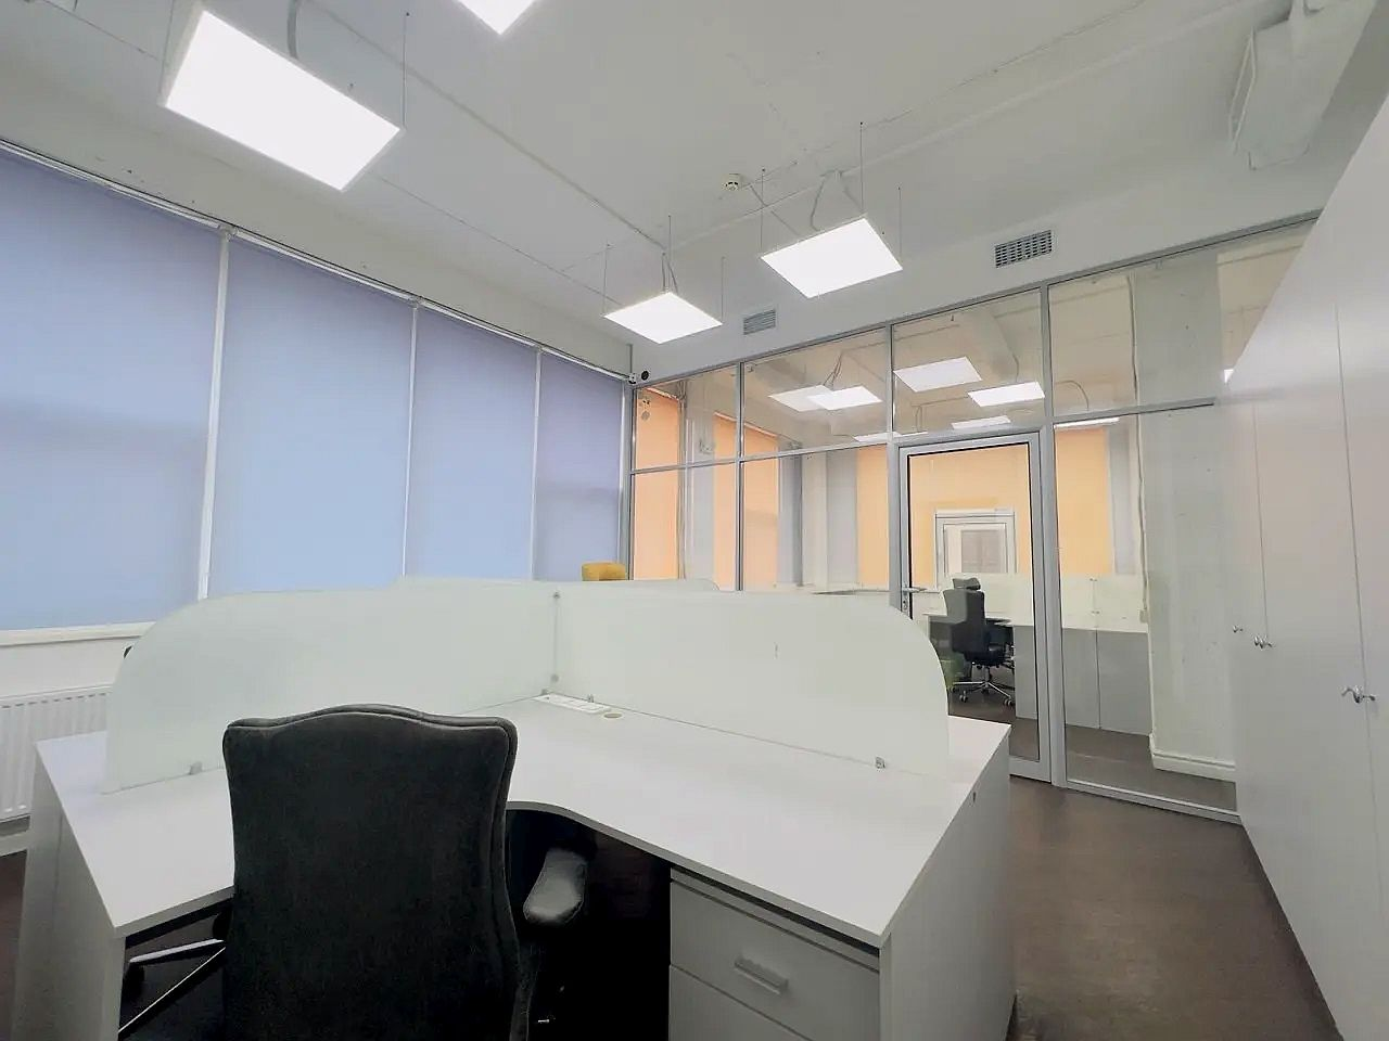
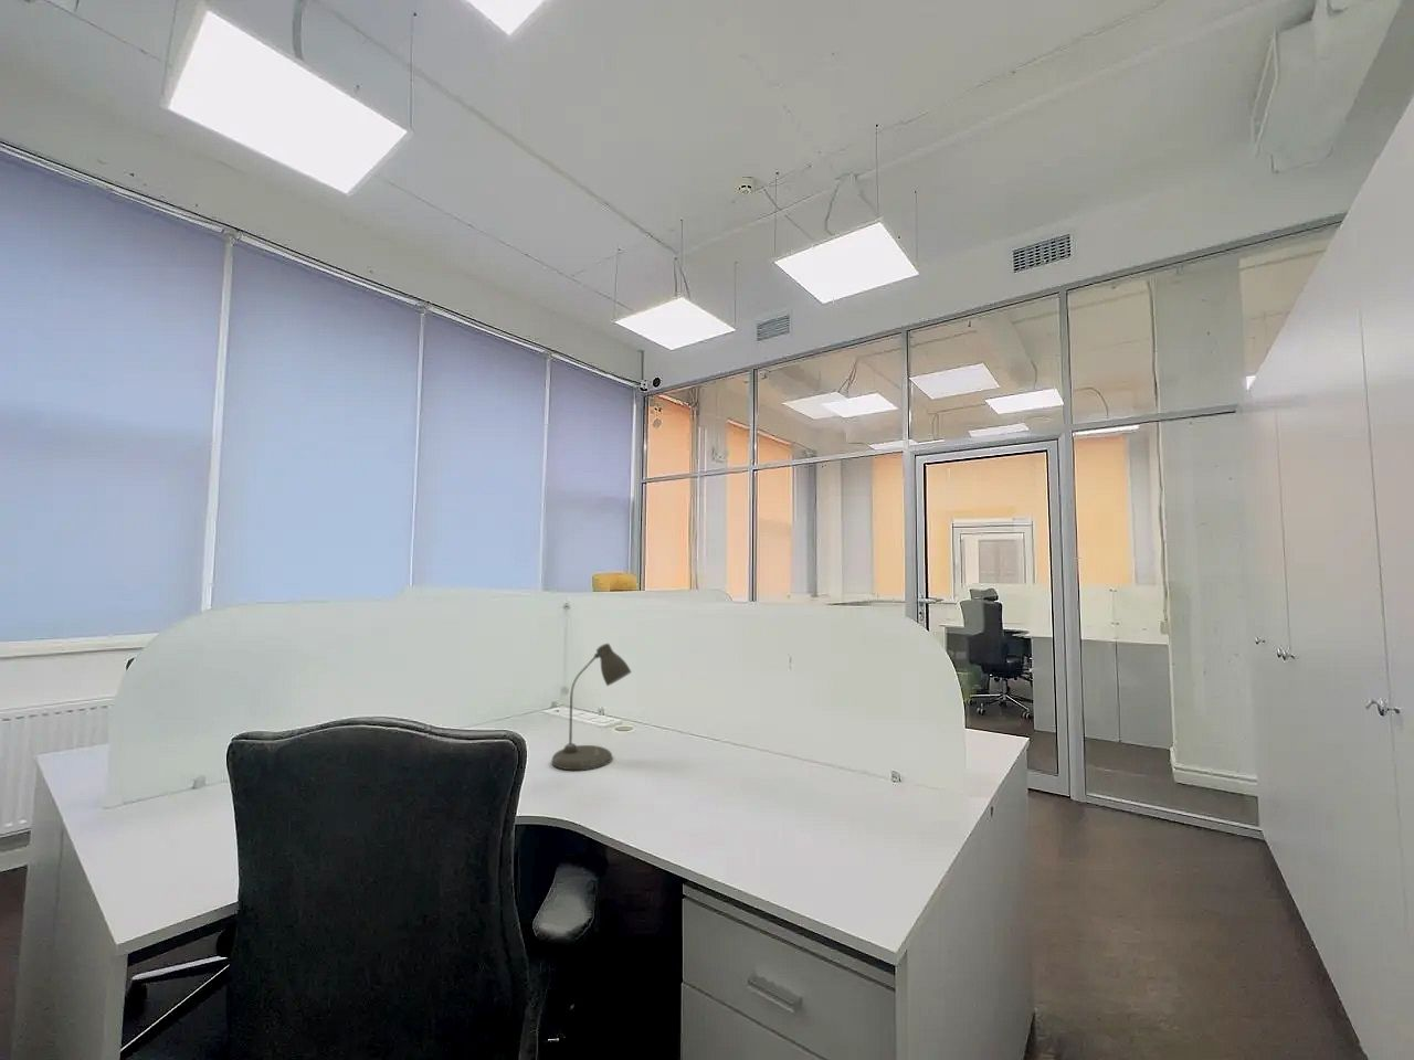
+ desk lamp (571, 700)
